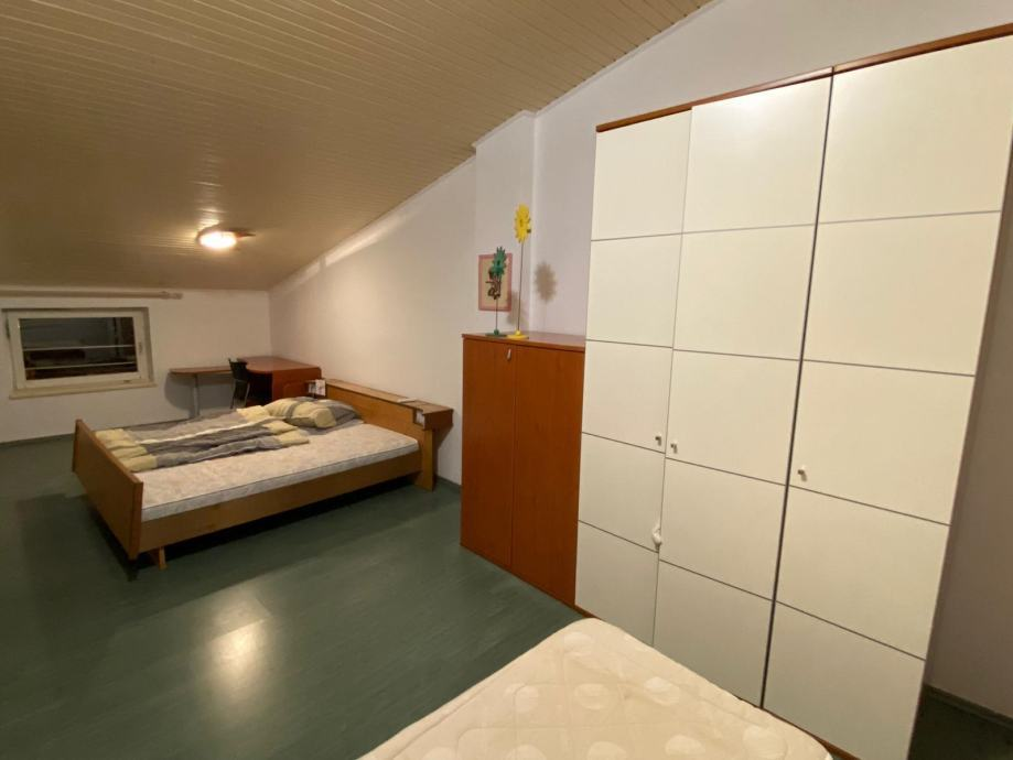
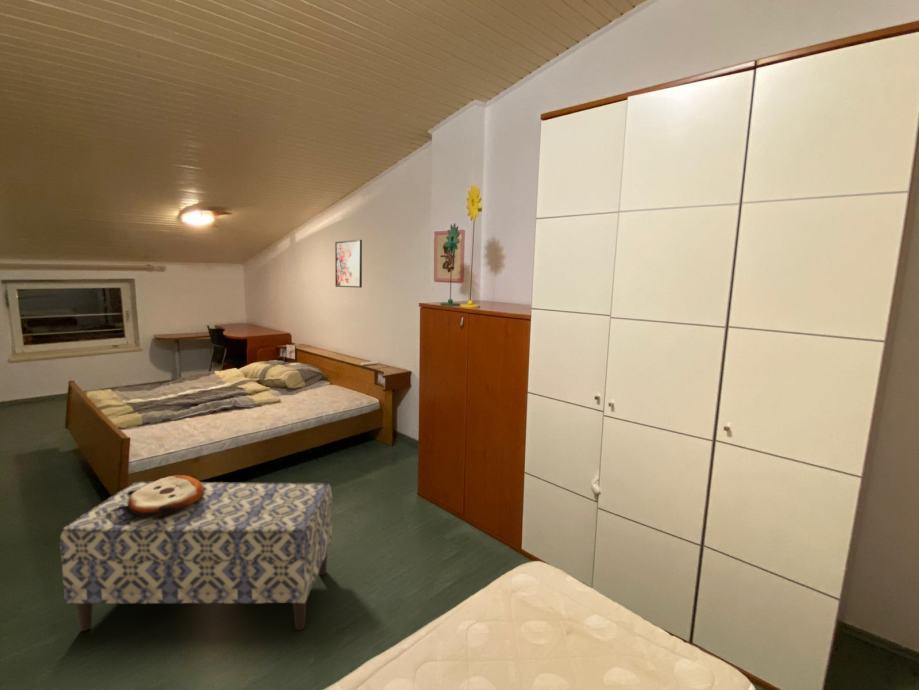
+ plush toy (160, 497)
+ bench (213, 551)
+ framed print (348, 264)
